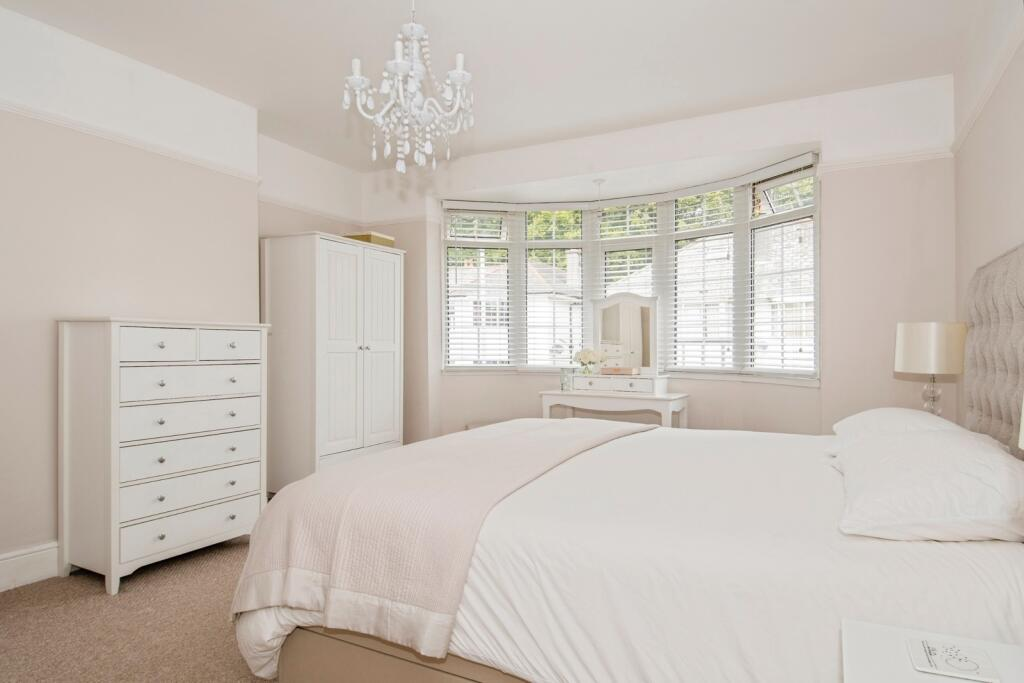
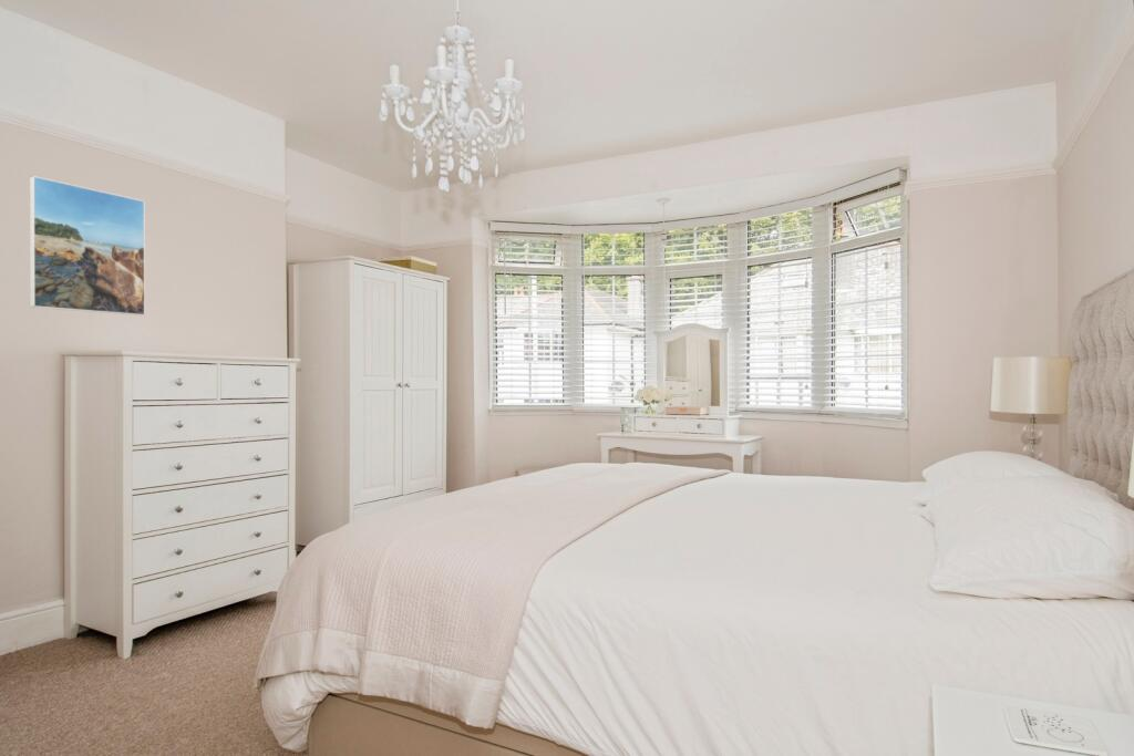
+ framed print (91, 250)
